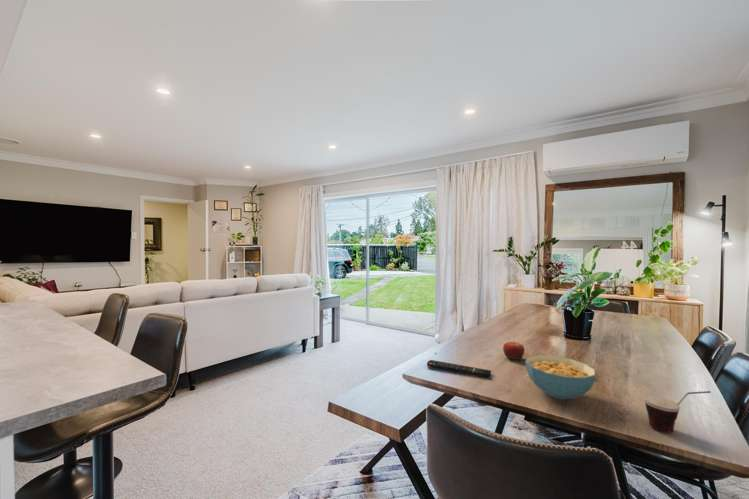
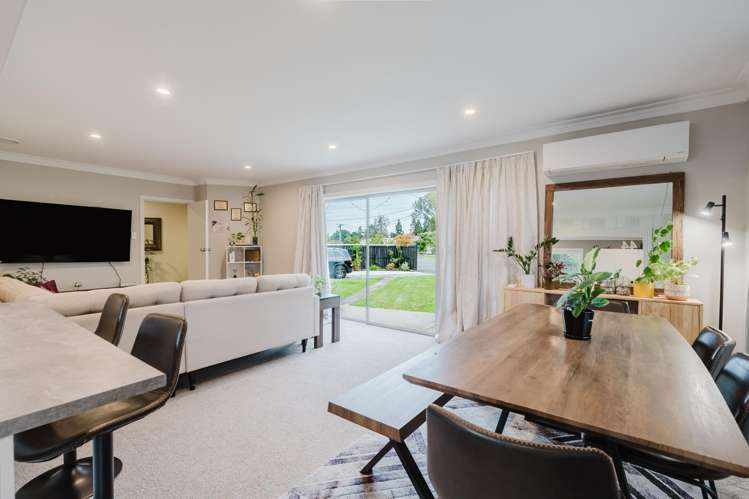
- remote control (457, 368)
- fruit (513, 349)
- cereal bowl (558, 380)
- cup (676, 408)
